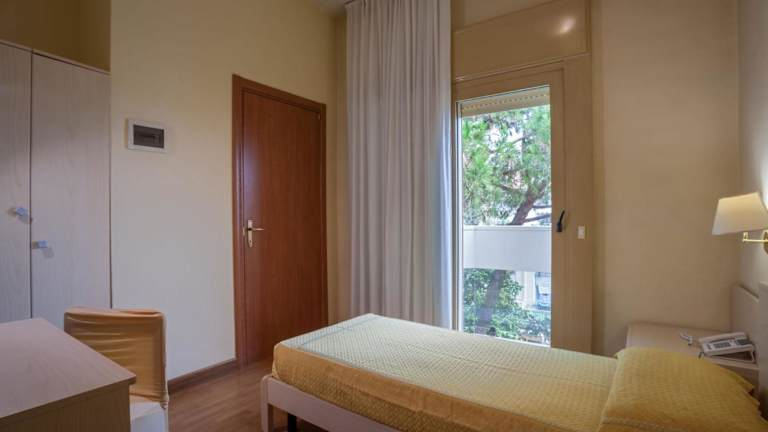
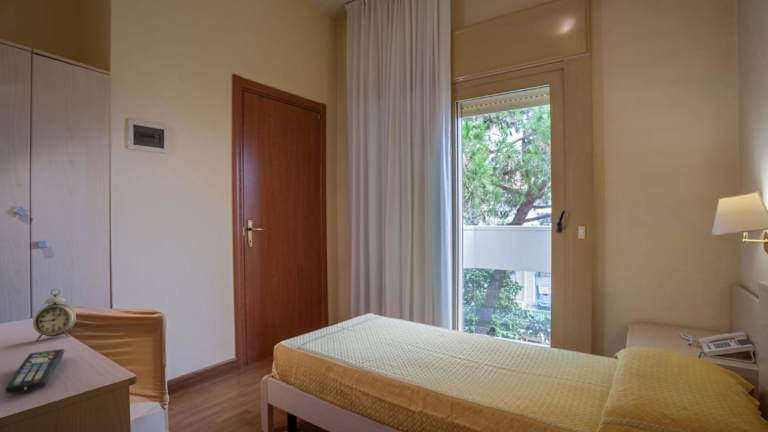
+ alarm clock (54, 313)
+ remote control (38, 368)
